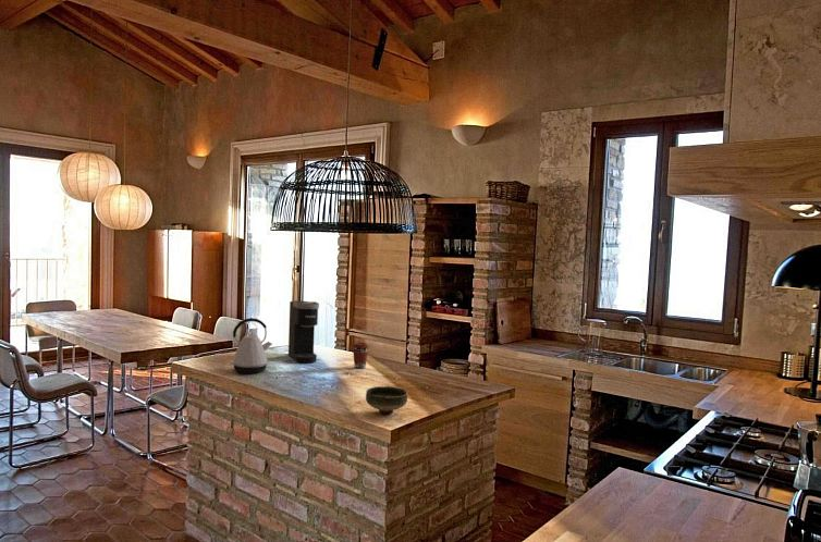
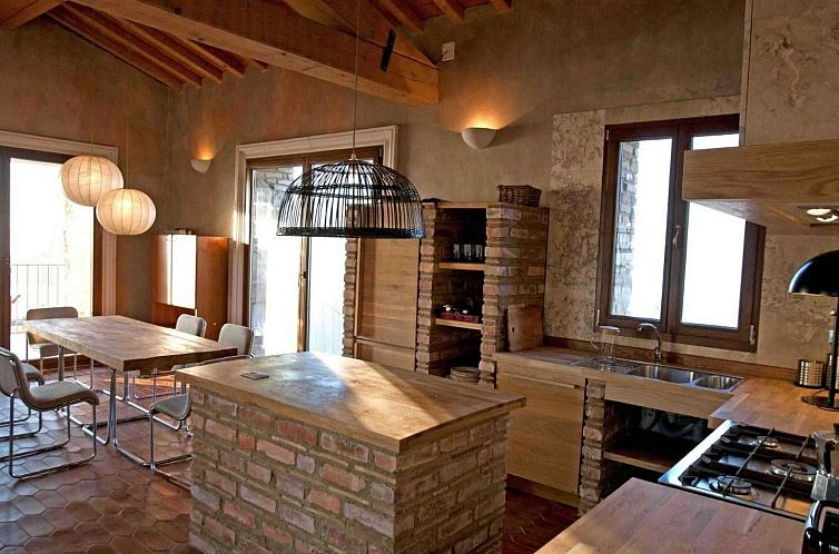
- coffee maker (303, 330)
- coffee cup (359, 355)
- bowl (385, 402)
- kettle (252, 344)
